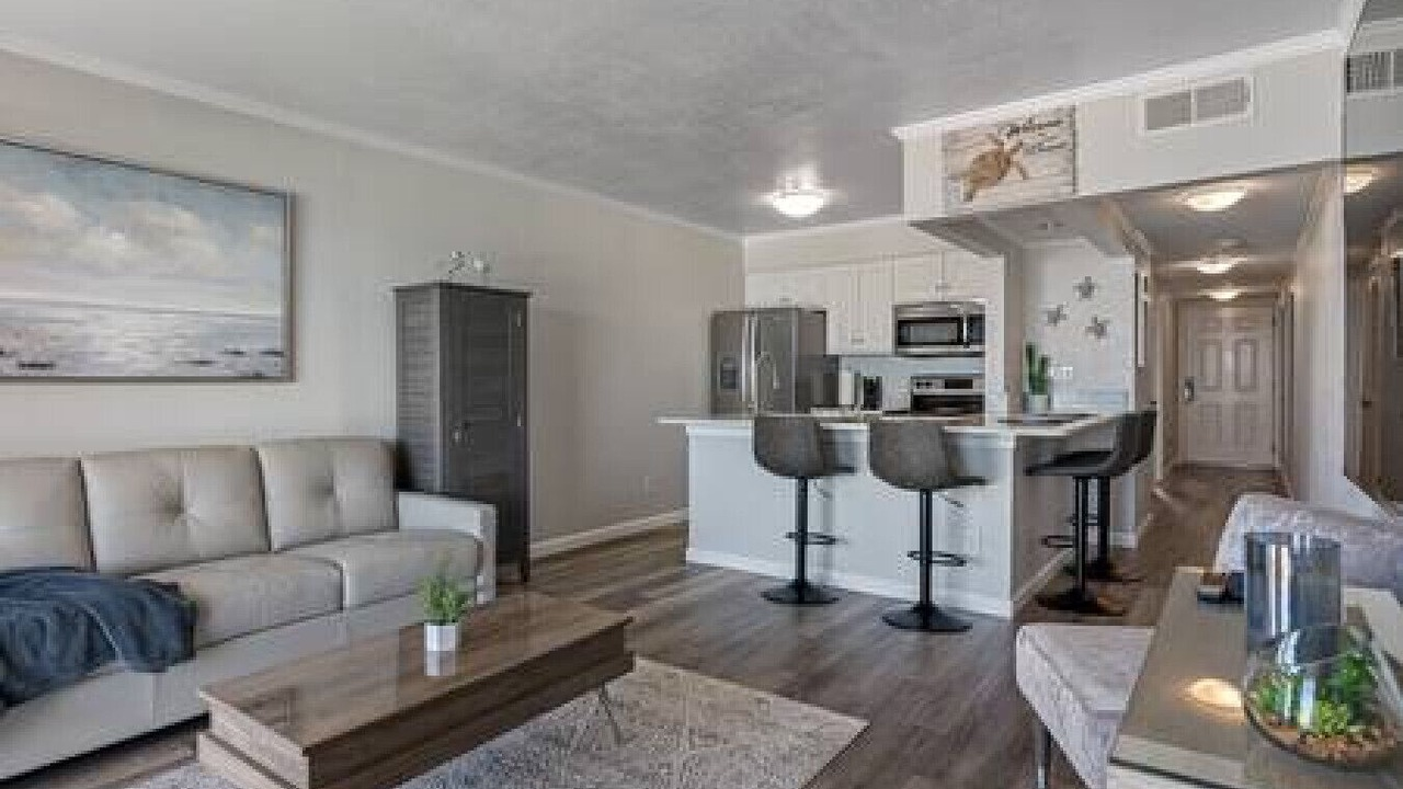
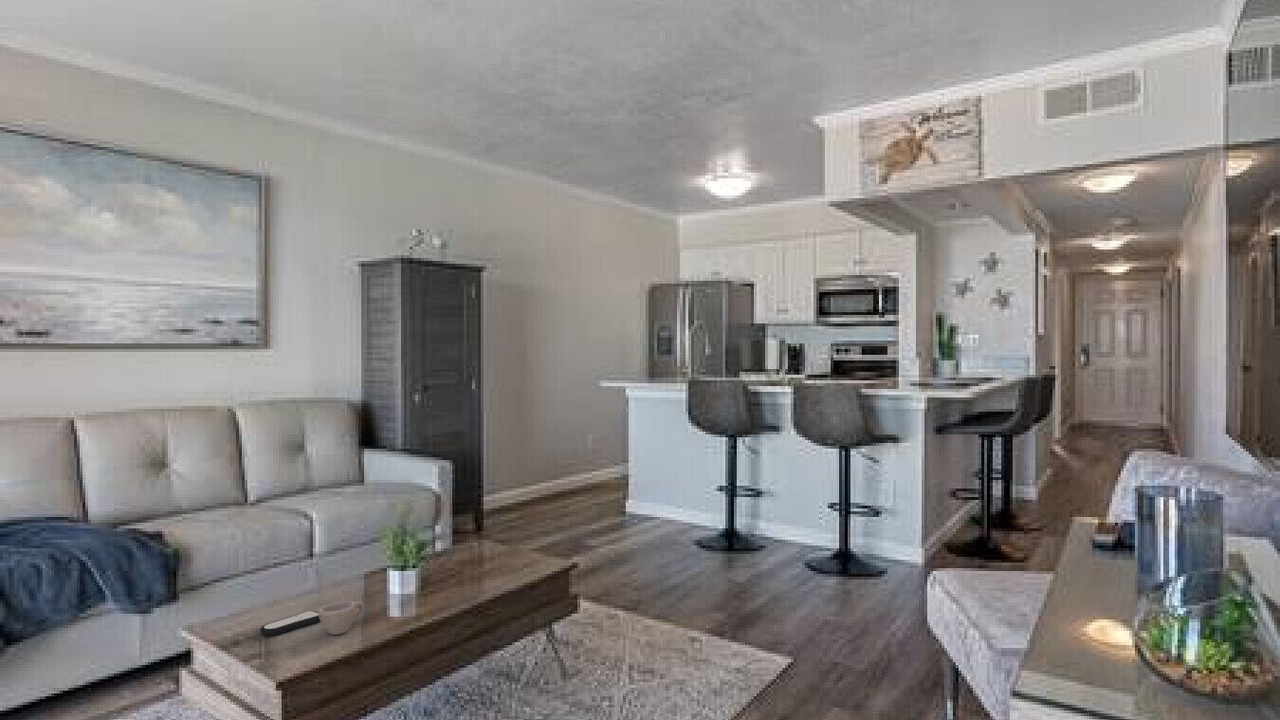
+ remote control (291, 622)
+ cup (342, 617)
